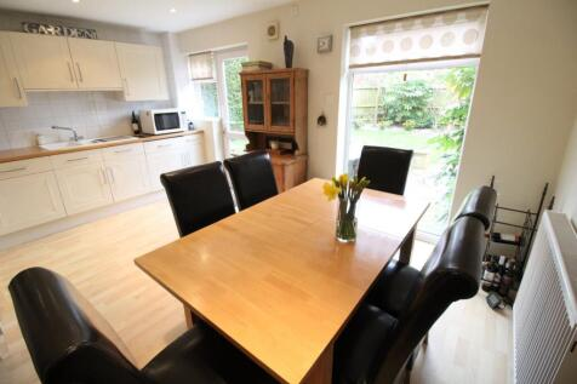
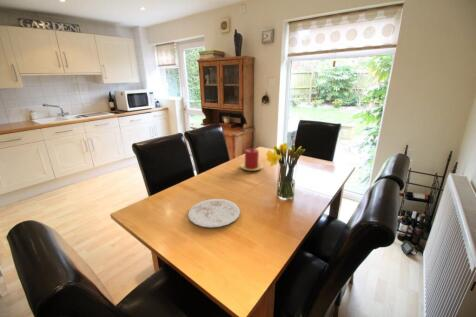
+ candle (251, 159)
+ plate (214, 212)
